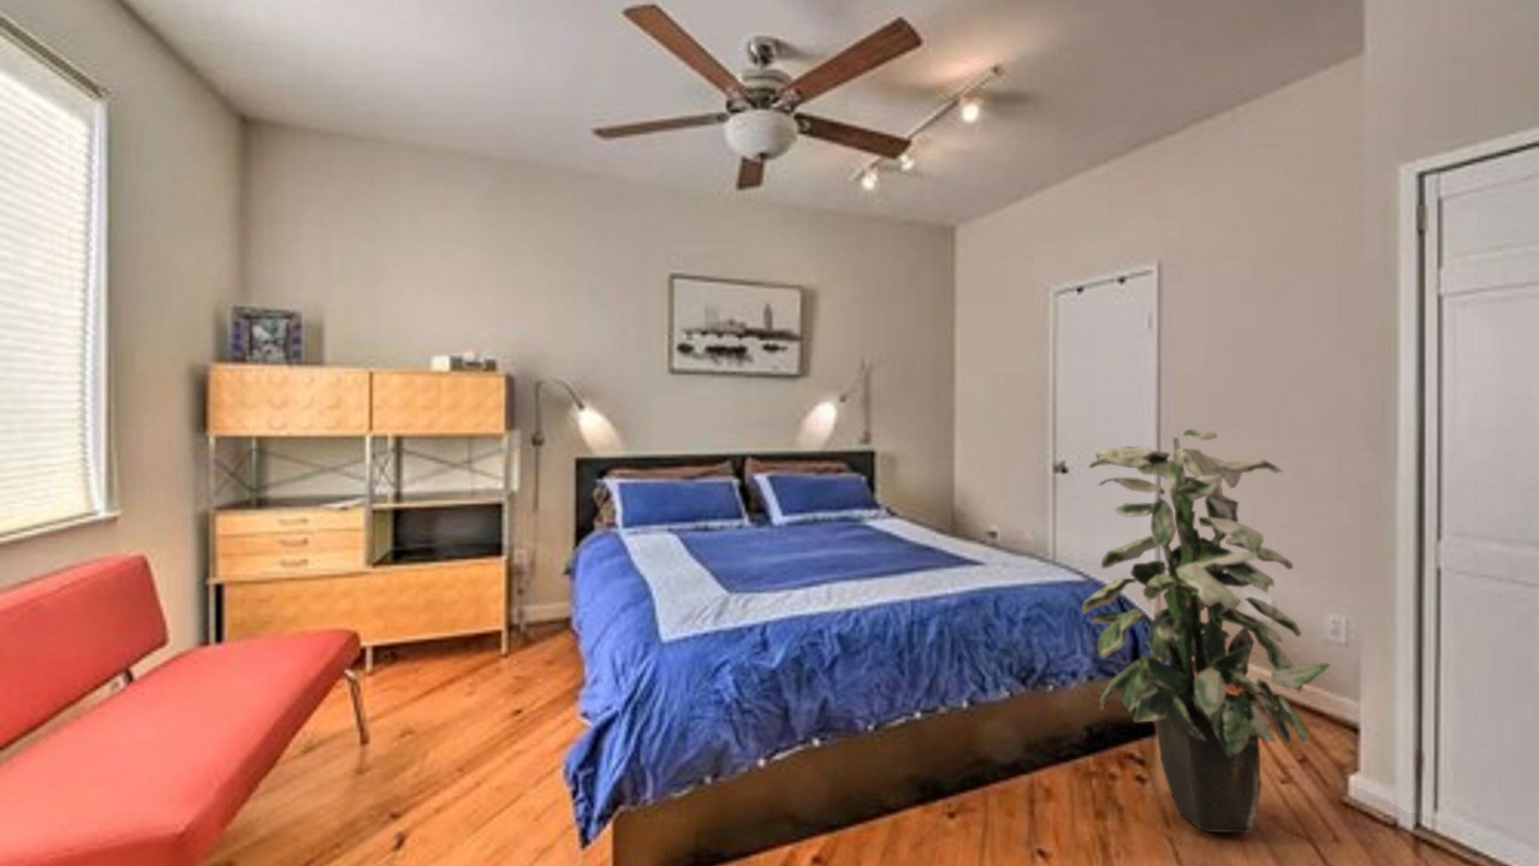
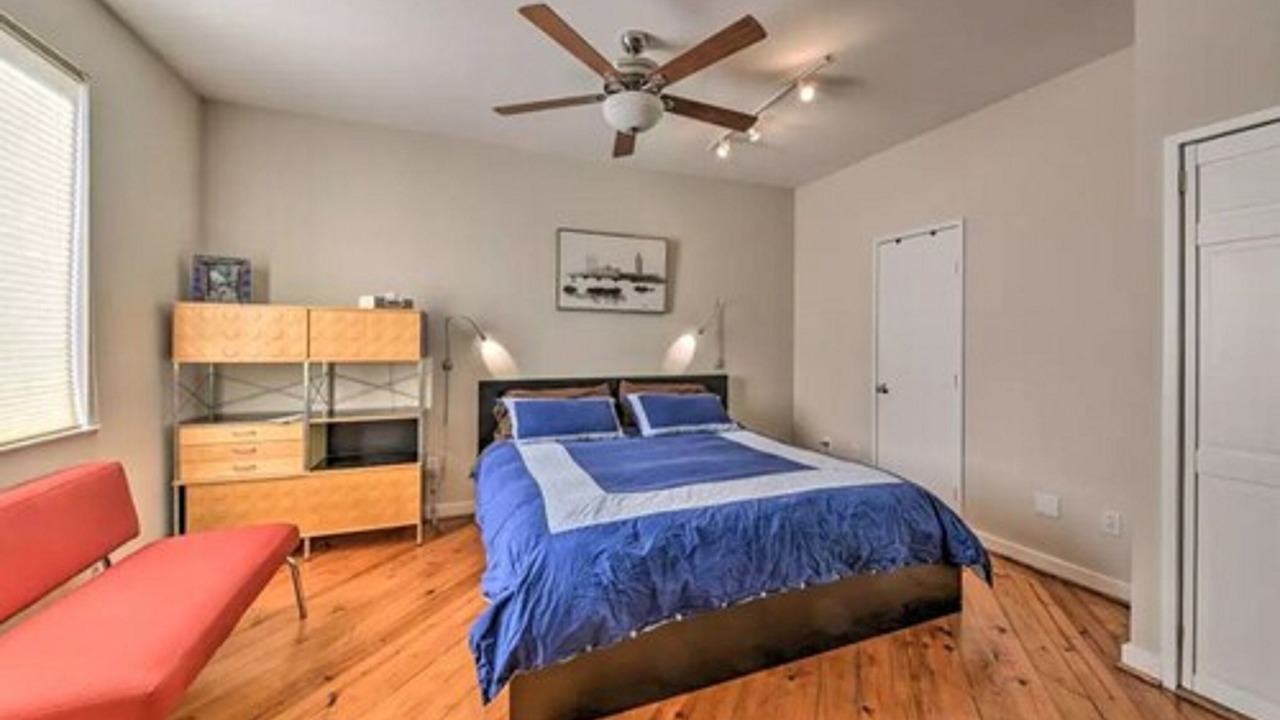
- indoor plant (1189, 621)
